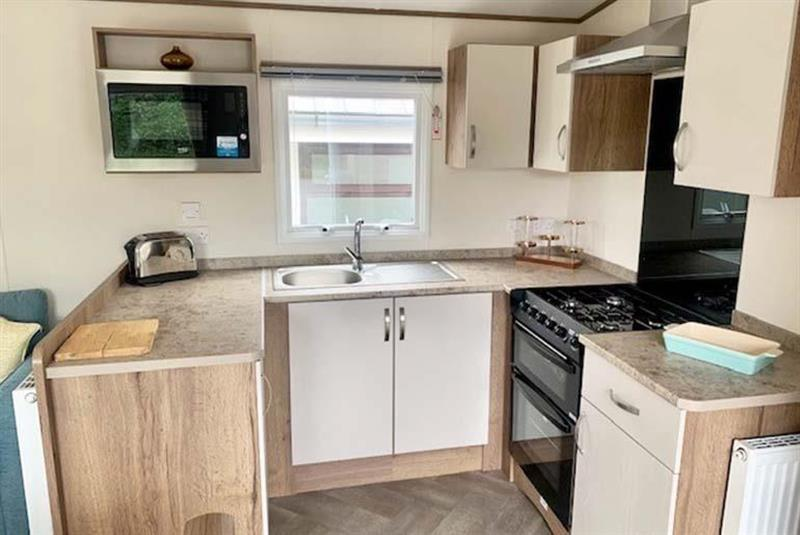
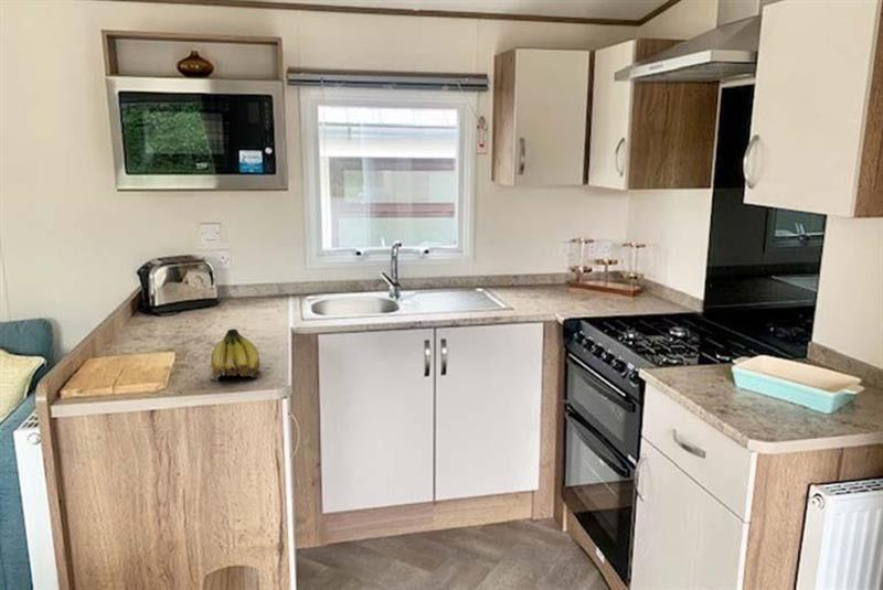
+ fruit (234, 355)
